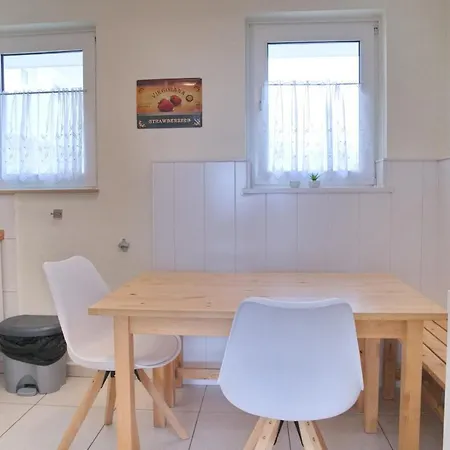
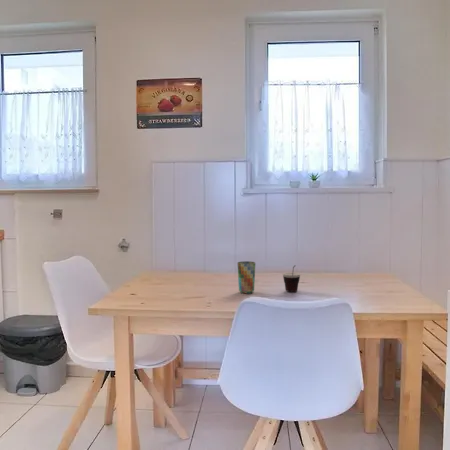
+ cup (246, 277)
+ cup (292, 277)
